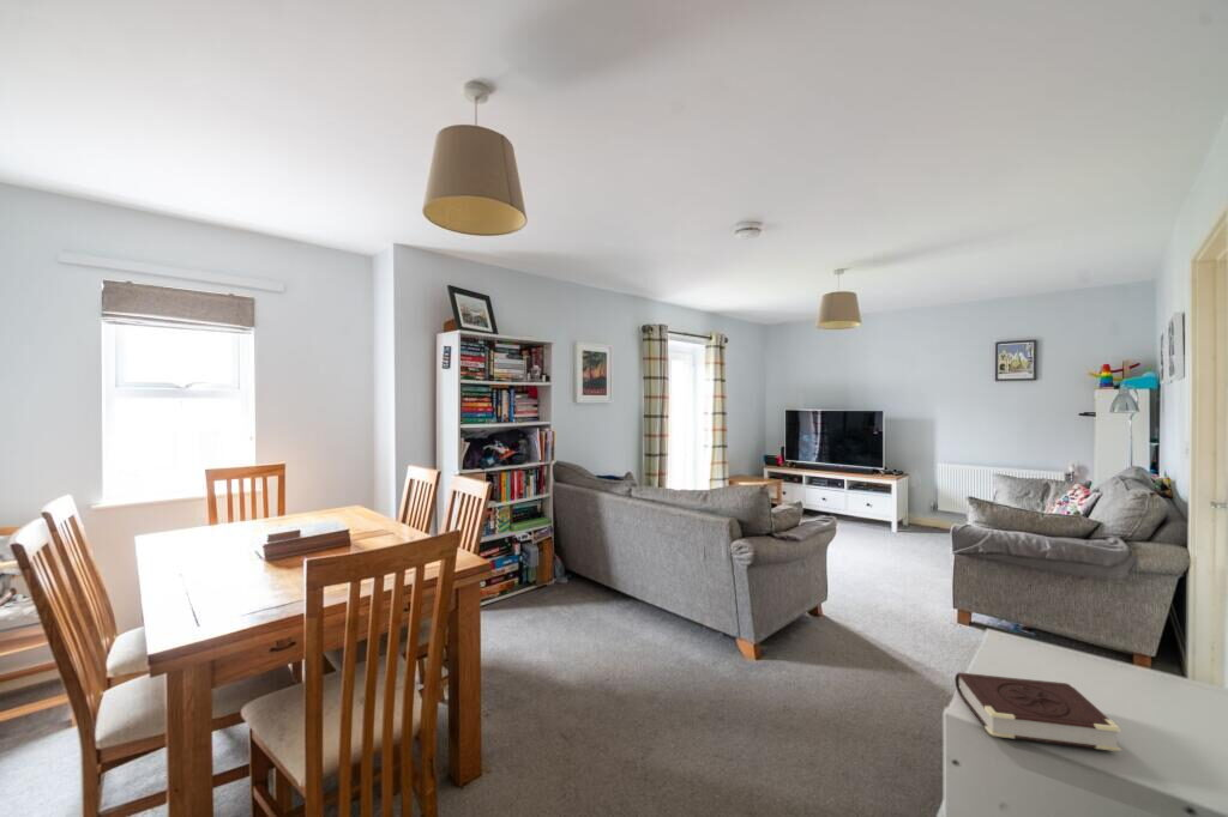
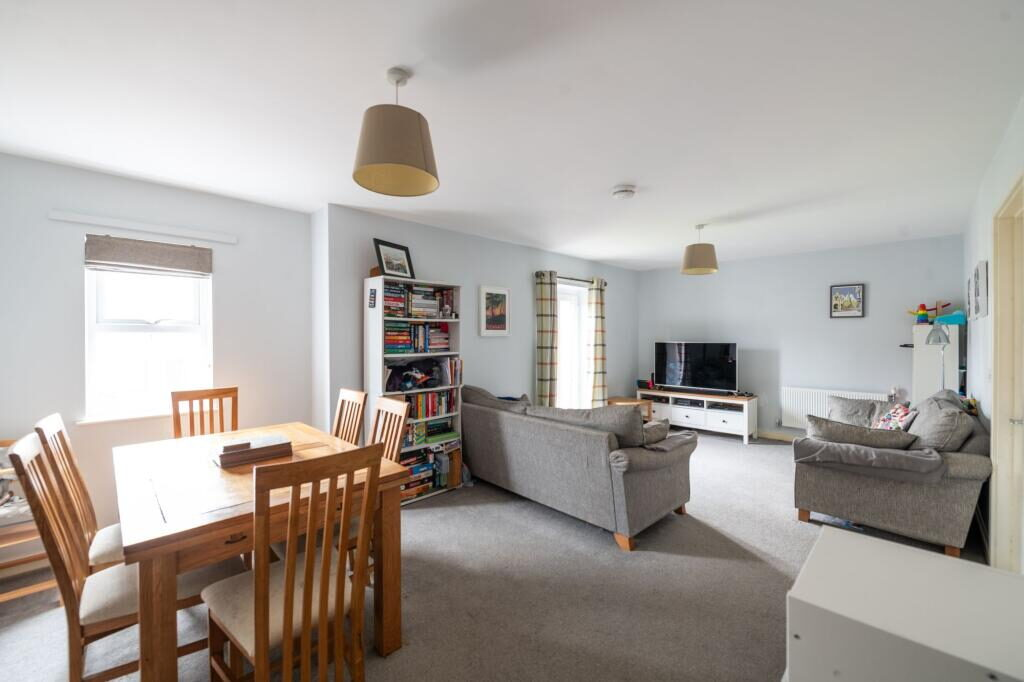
- book (1029, 706)
